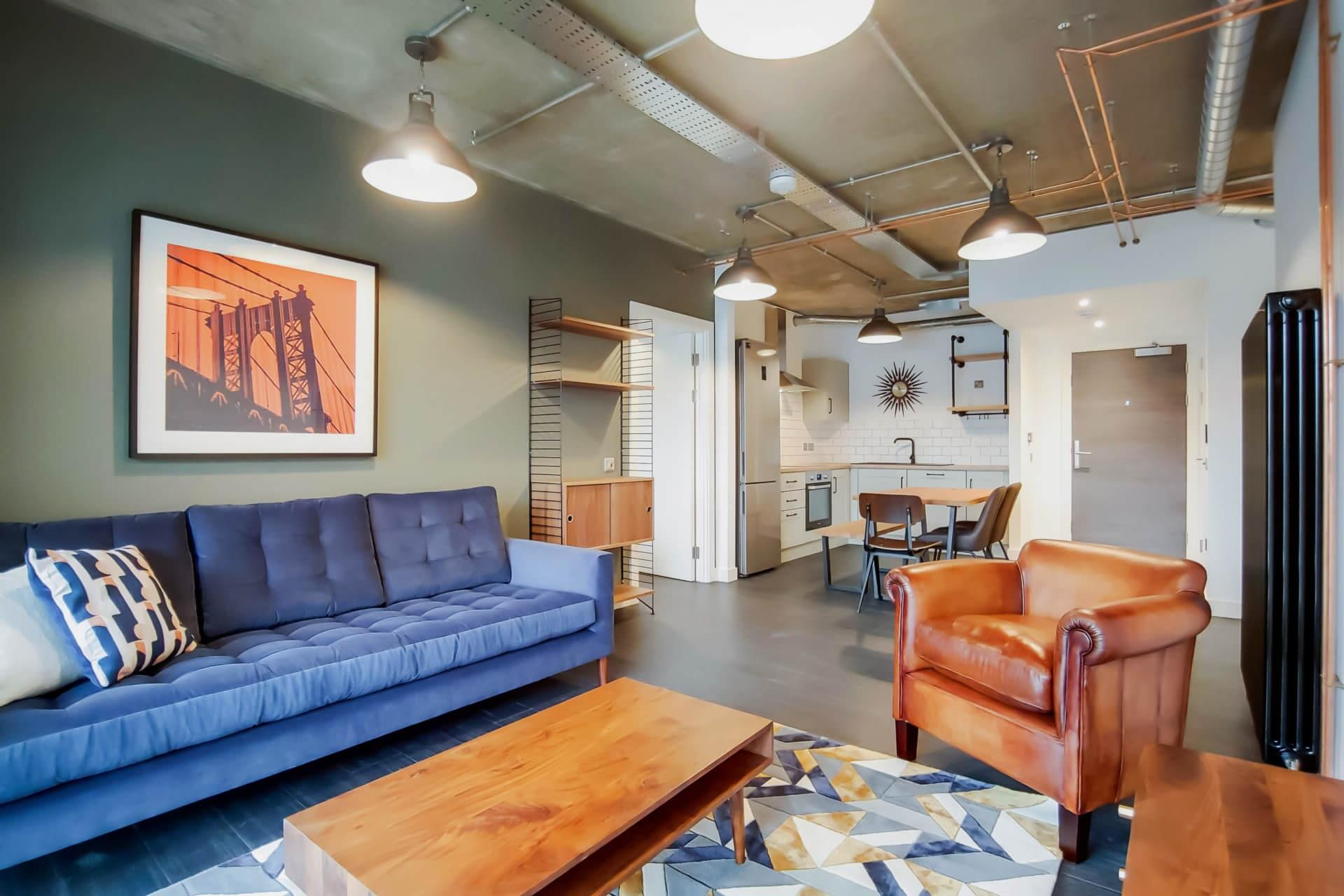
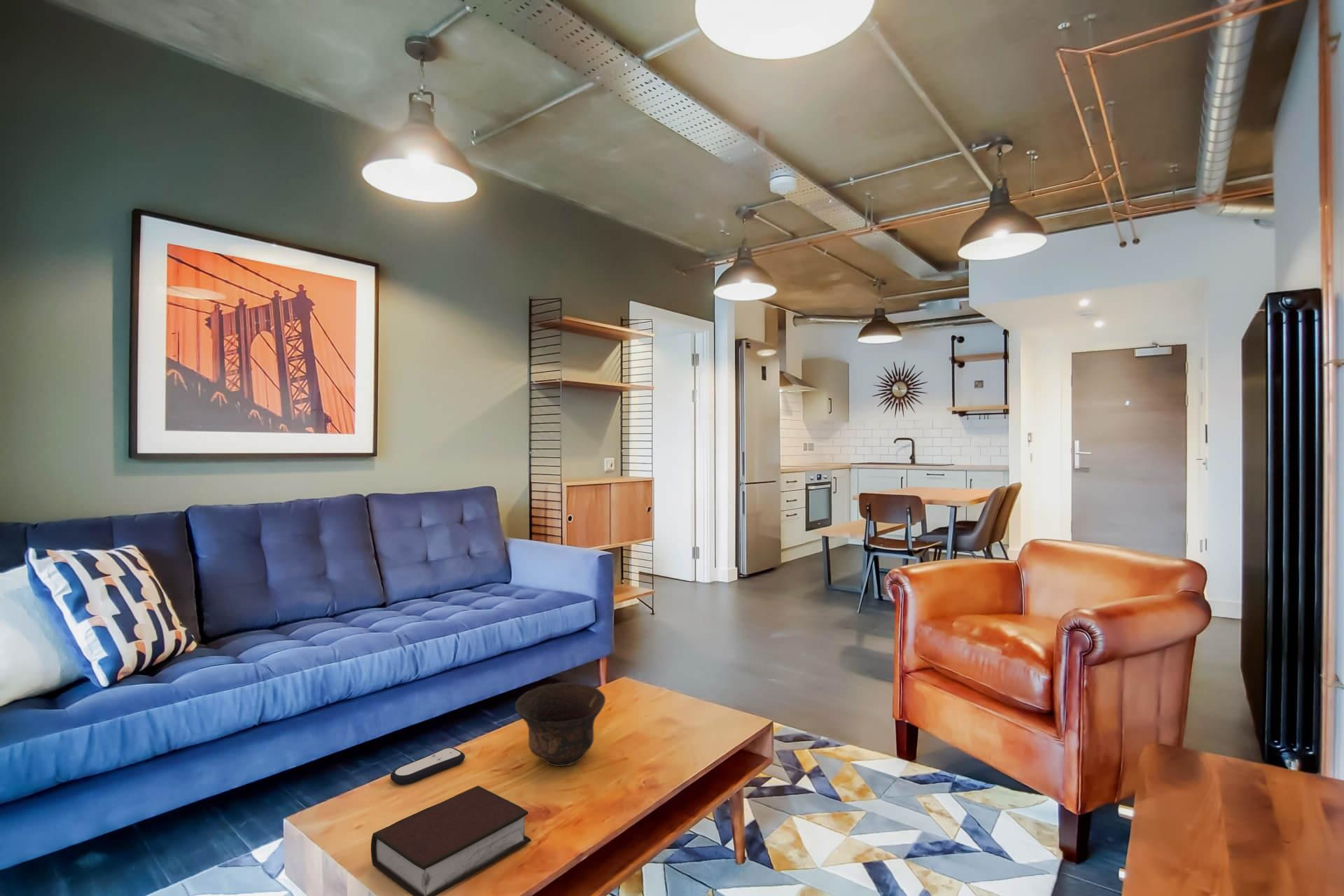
+ bowl (561, 729)
+ bible (453, 836)
+ remote control (428, 765)
